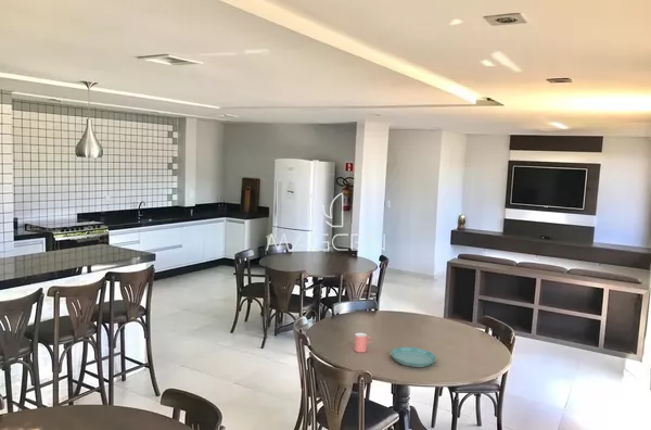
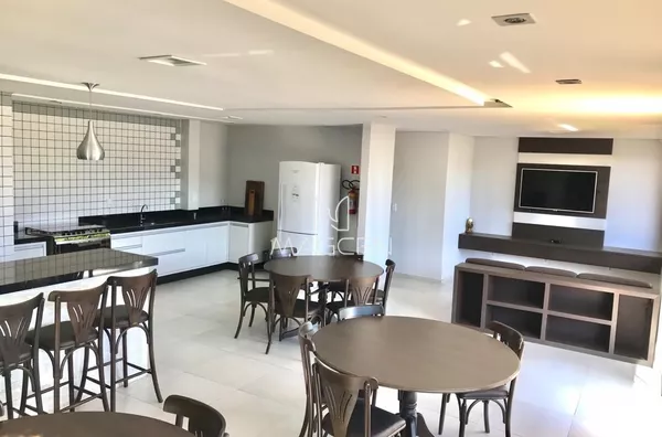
- cup (362, 342)
- saucer (412, 357)
